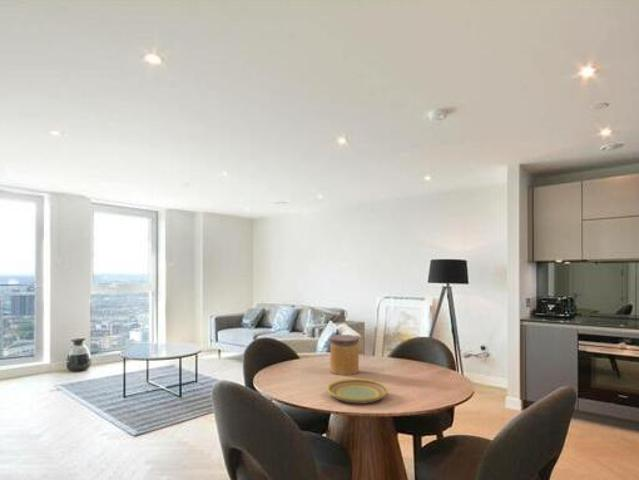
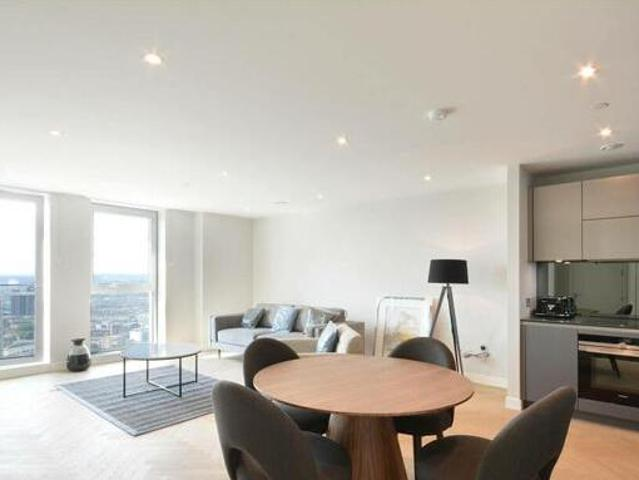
- plate (357, 391)
- jar (344, 354)
